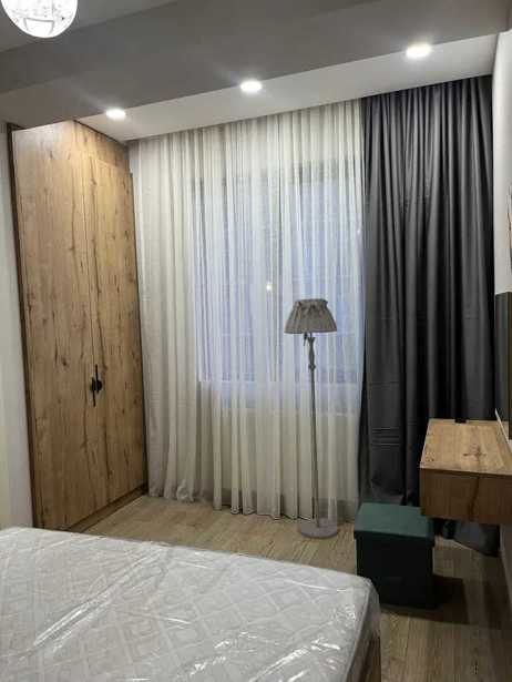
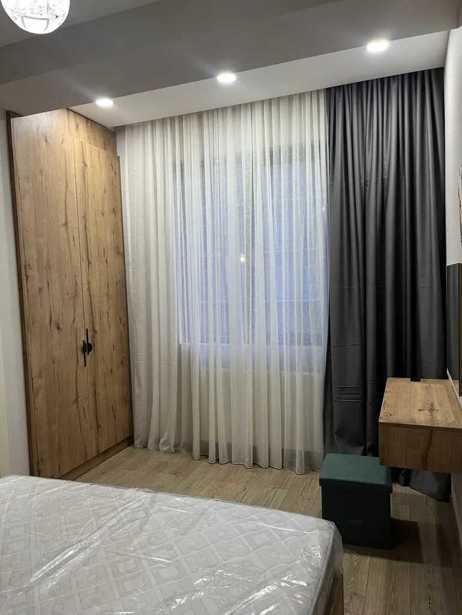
- floor lamp (314, 415)
